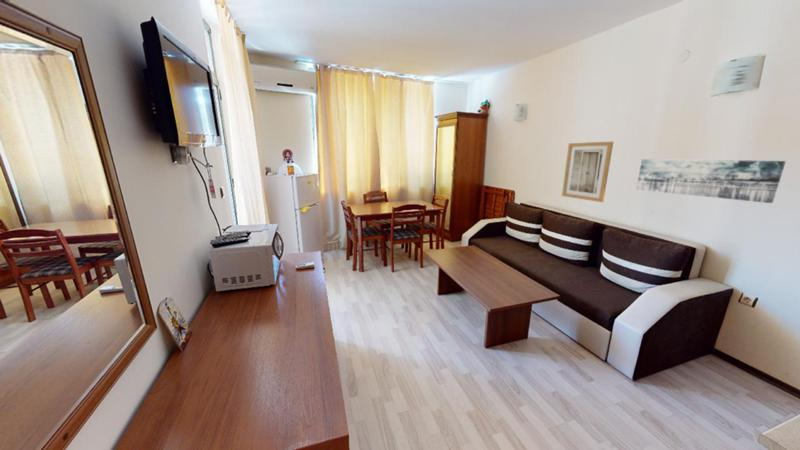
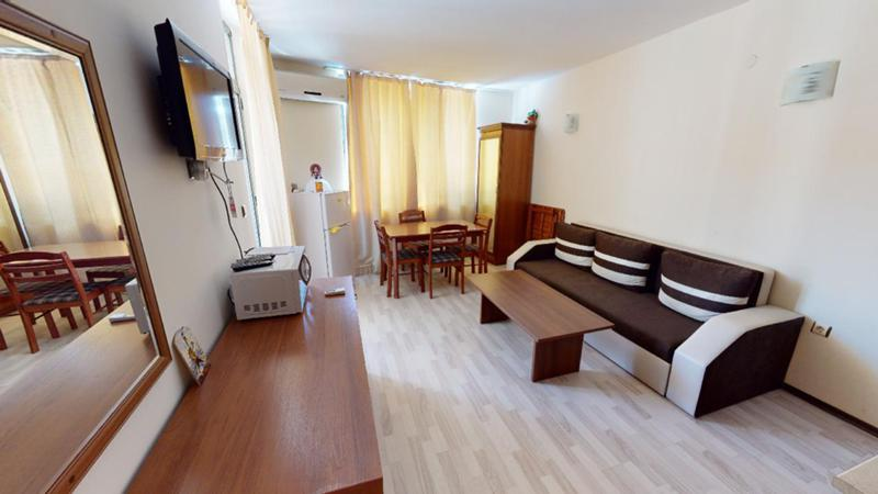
- wall art (585, 171)
- wall art (697, 177)
